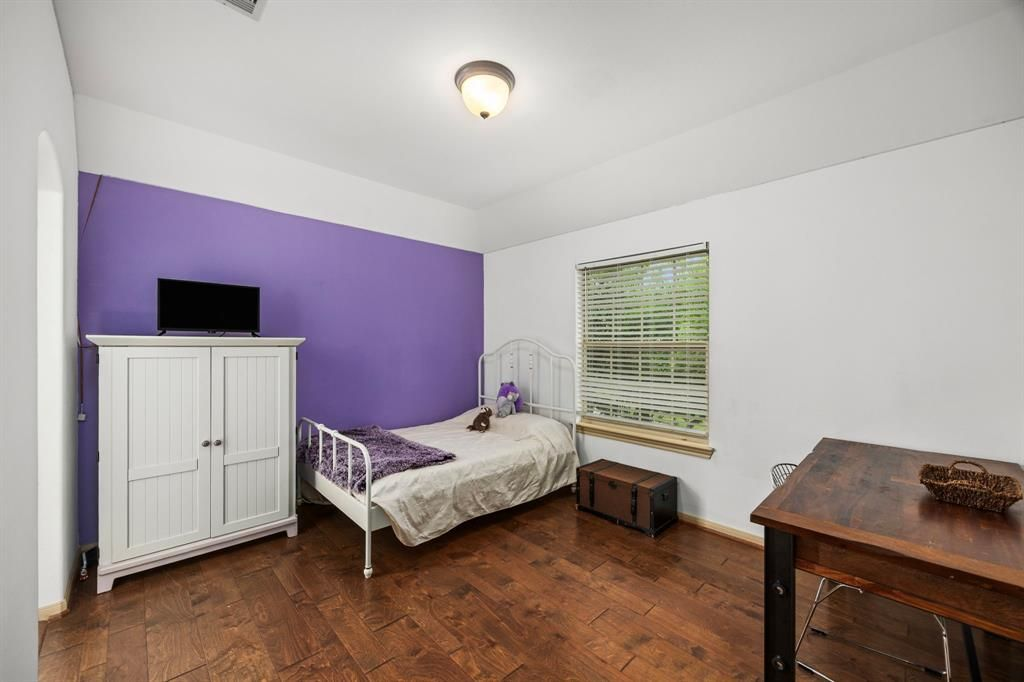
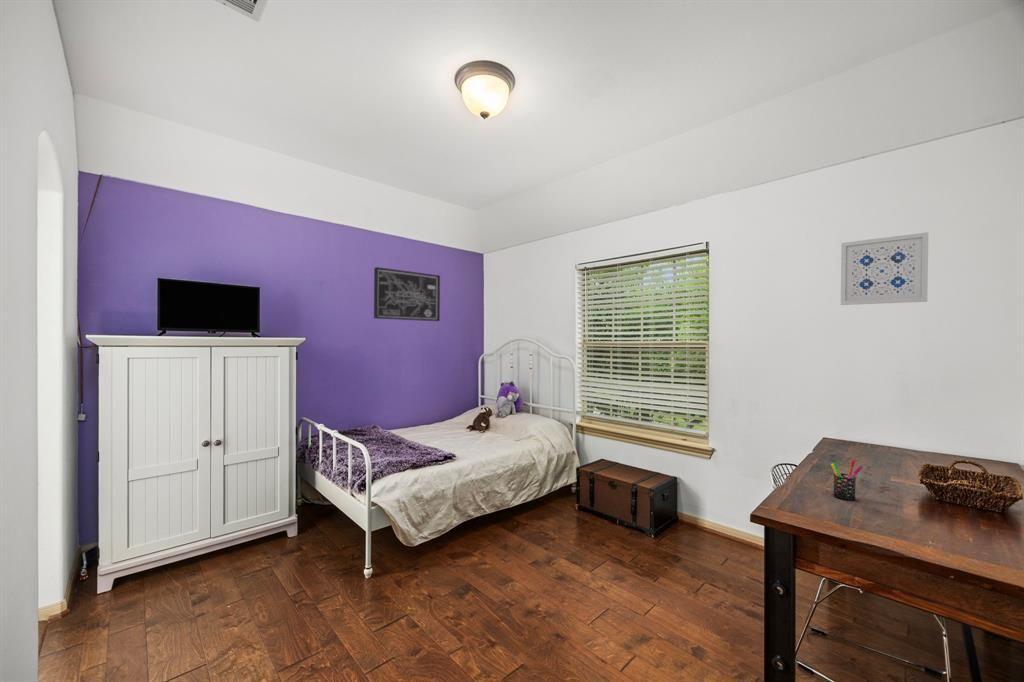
+ wall art (882, 270)
+ wall art (408, 295)
+ pen holder (843, 478)
